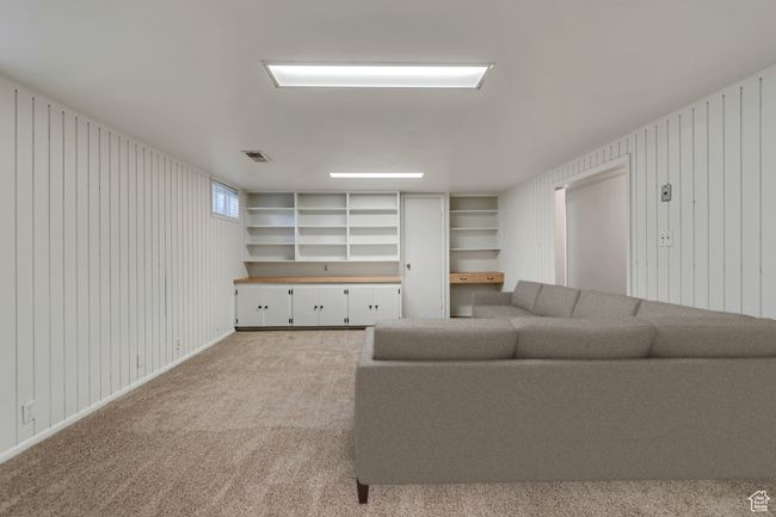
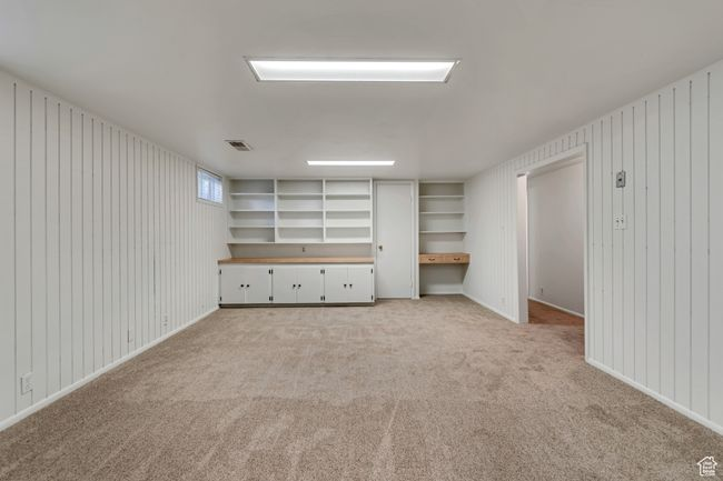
- sofa (486, 333)
